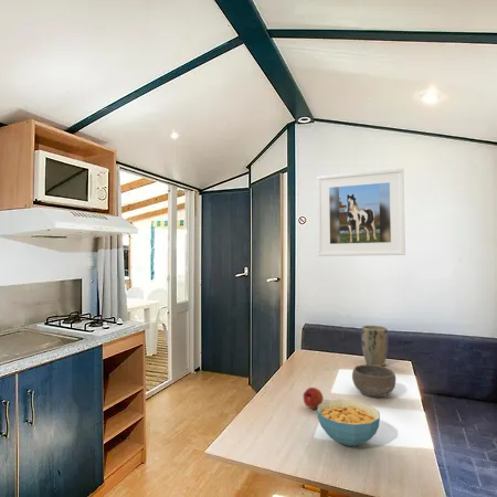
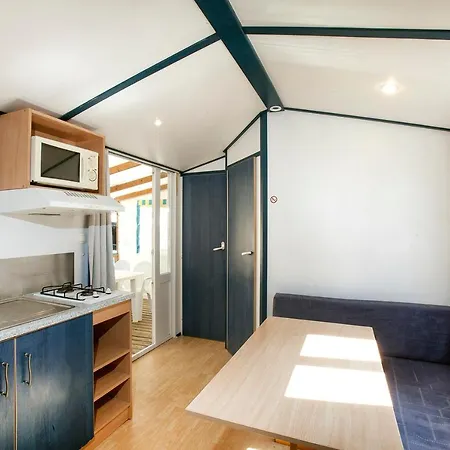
- cereal bowl (348, 425)
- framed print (359, 213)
- fruit (313, 398)
- plant pot (374, 346)
- bowl (373, 381)
